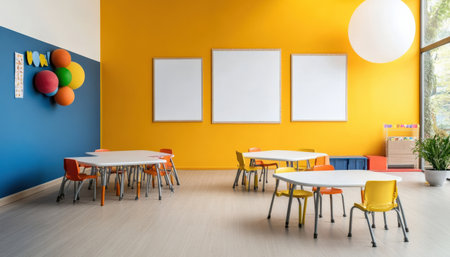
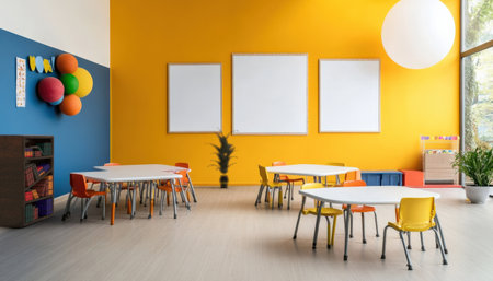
+ bookshelf (25, 178)
+ indoor plant (221, 157)
